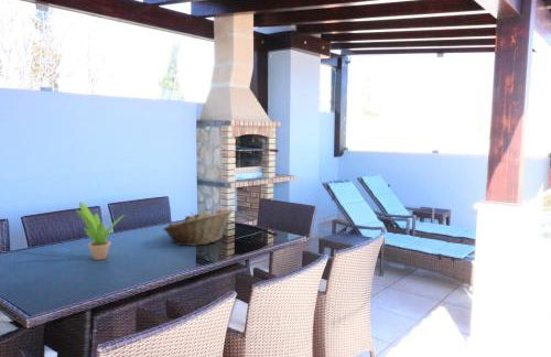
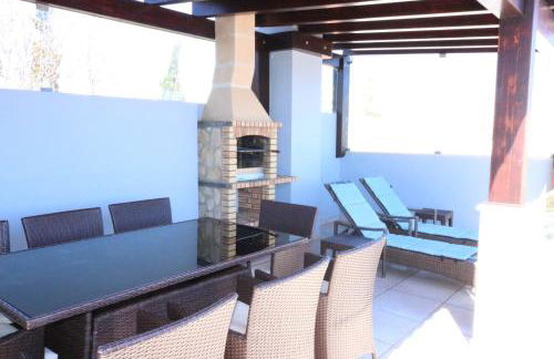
- fruit basket (199, 224)
- potted plant (99, 231)
